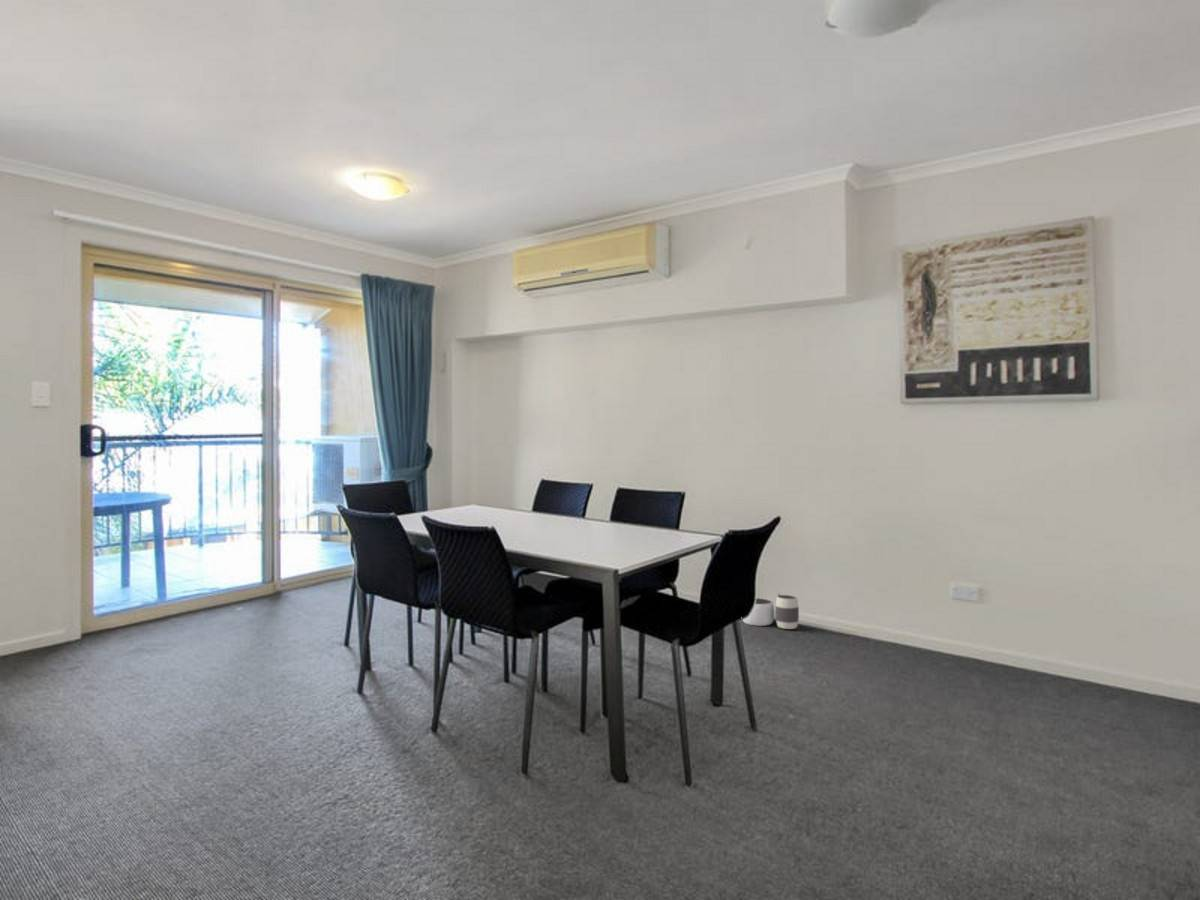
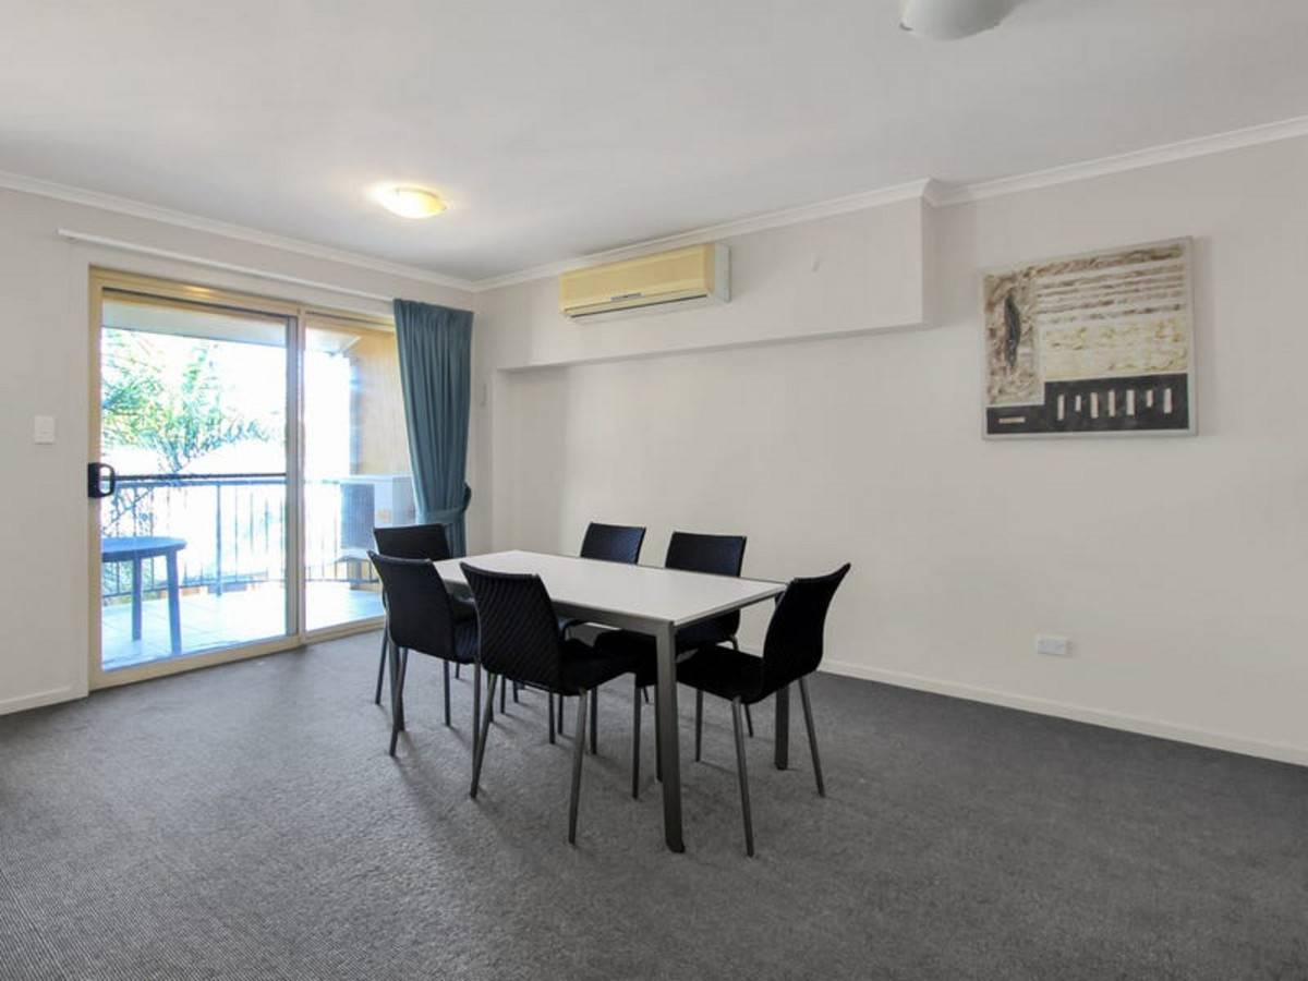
- waste basket (769, 608)
